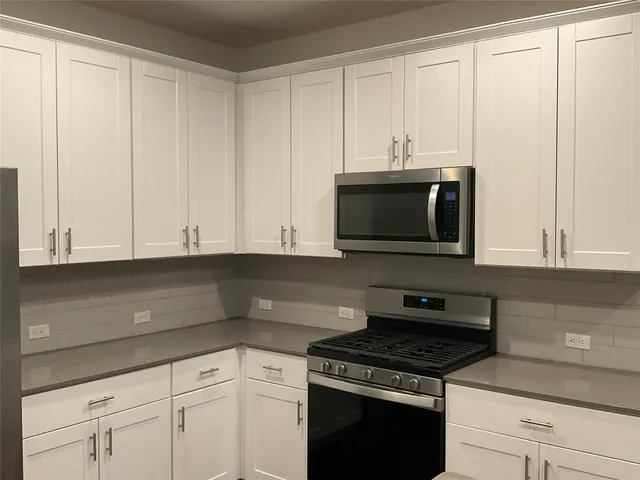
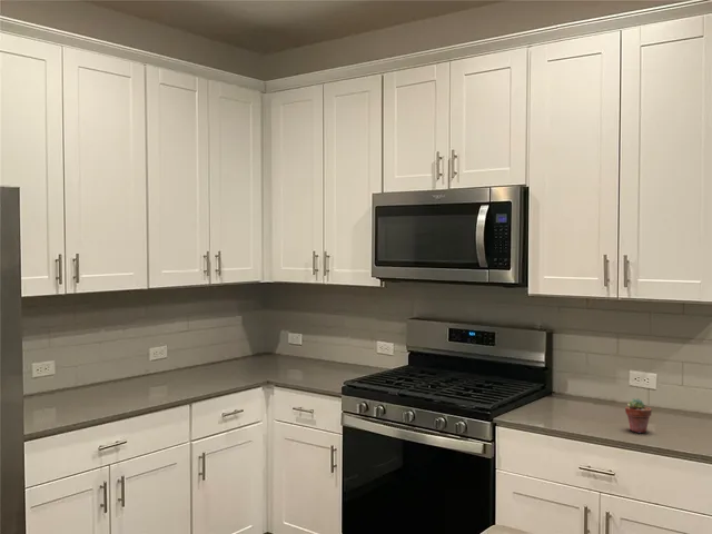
+ potted succulent (637, 414)
